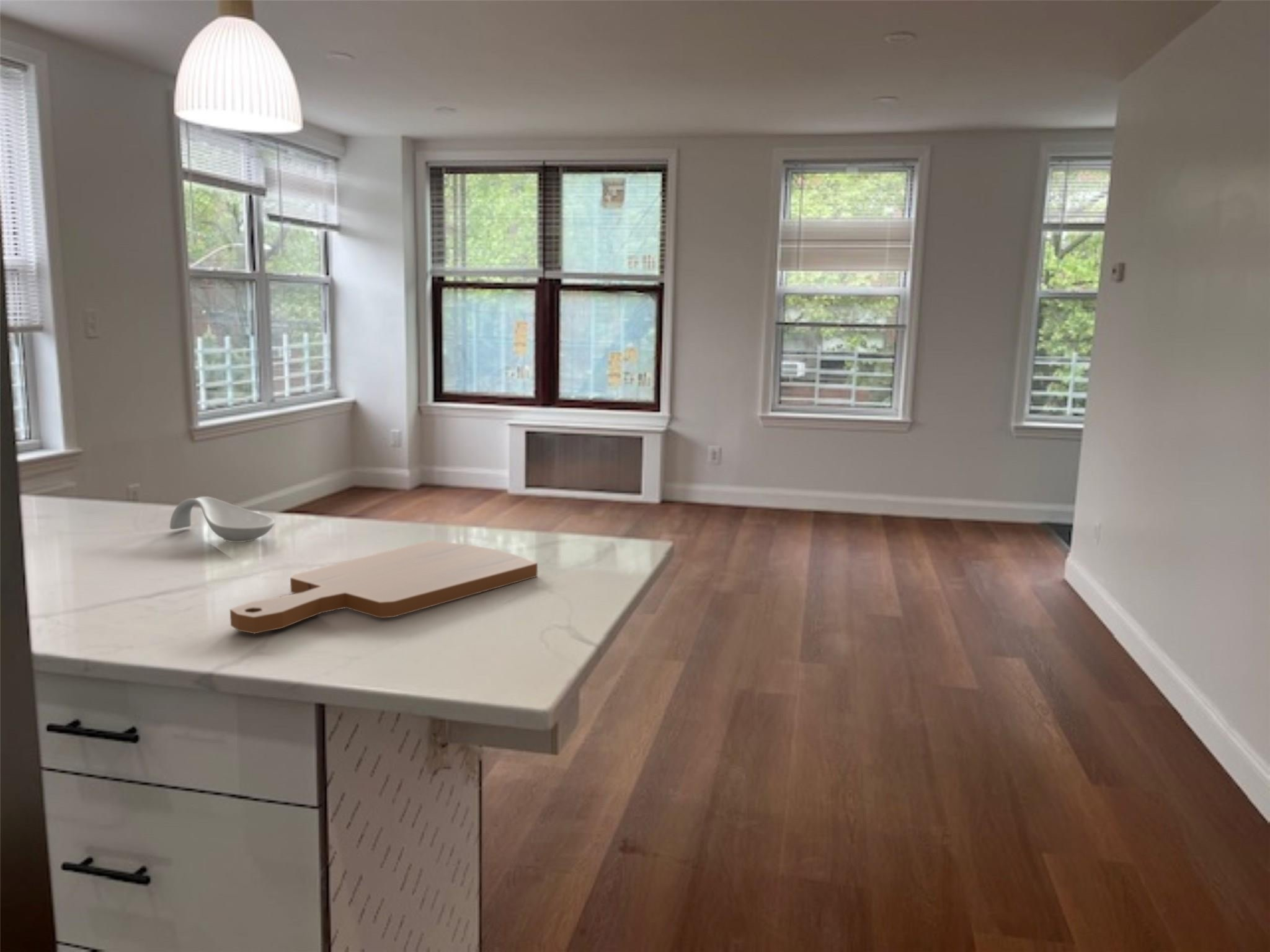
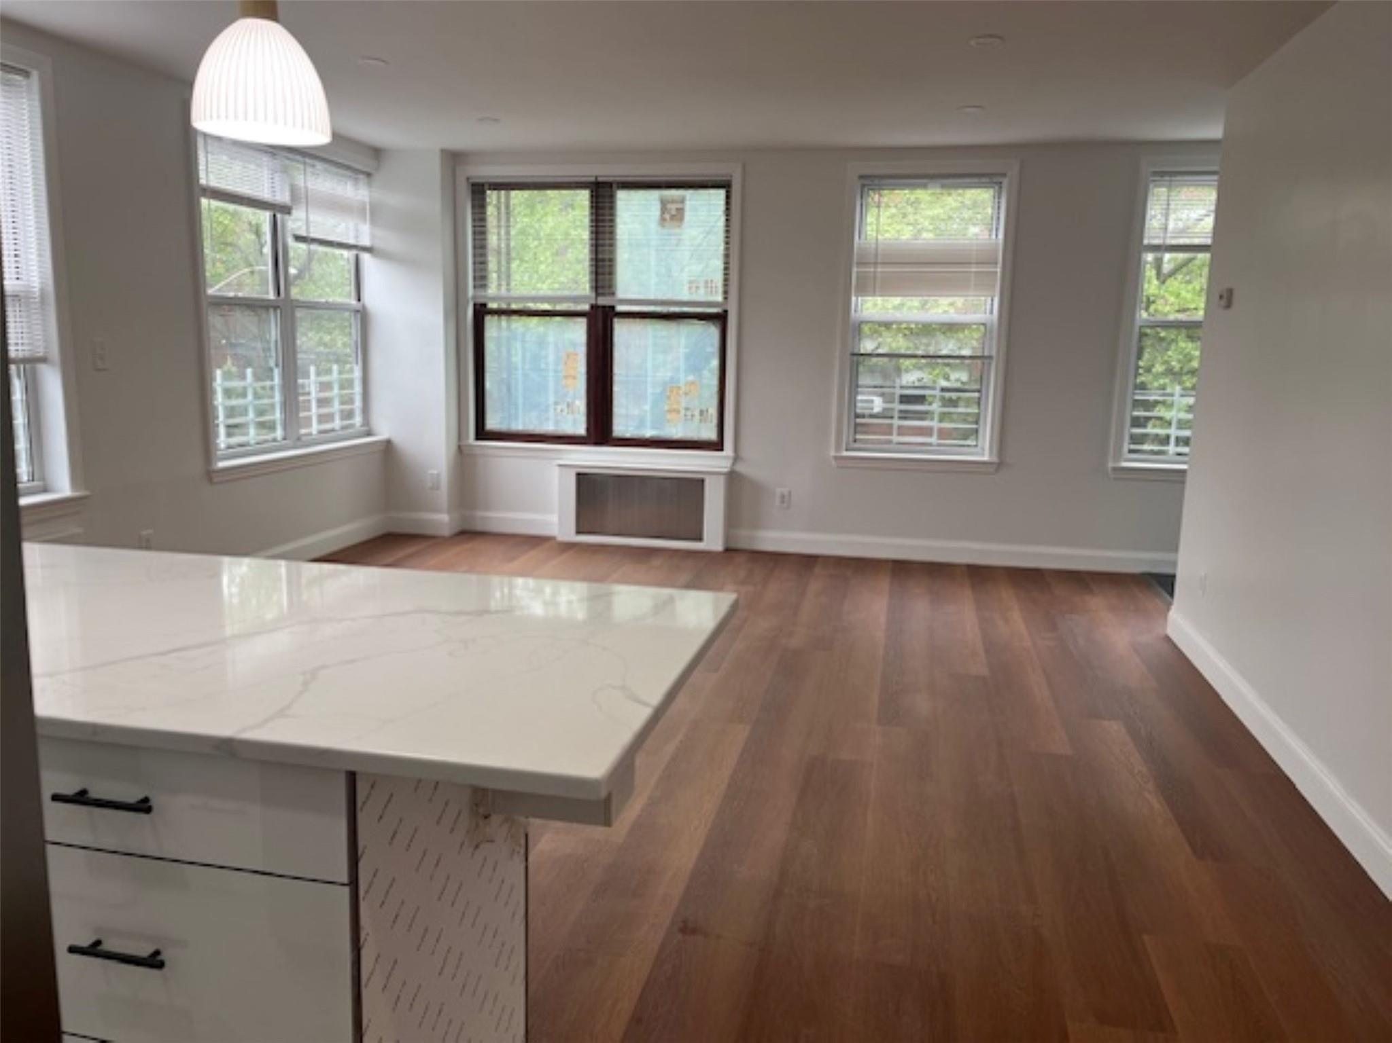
- cutting board (402, 578)
- spoon rest (220, 518)
